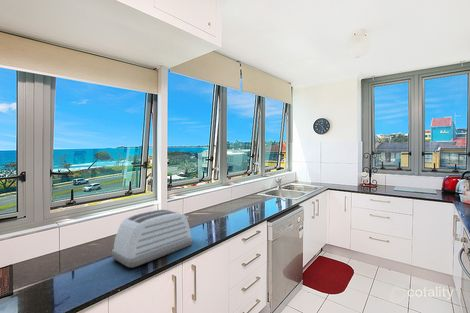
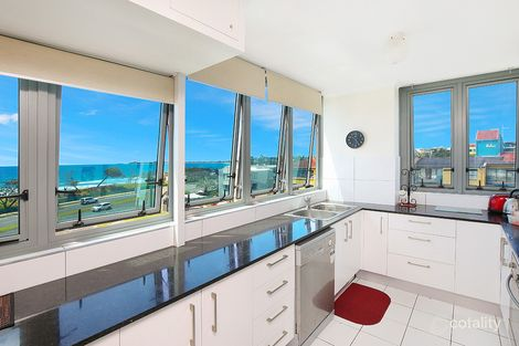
- toaster (156, 231)
